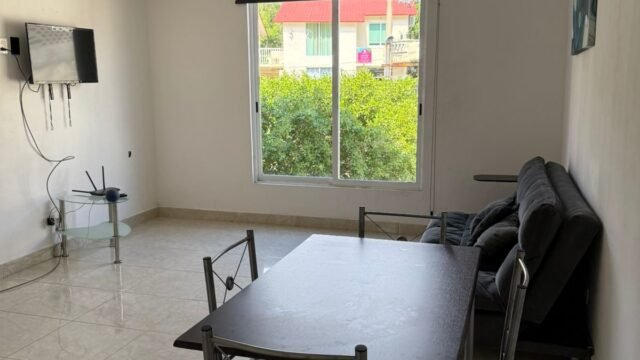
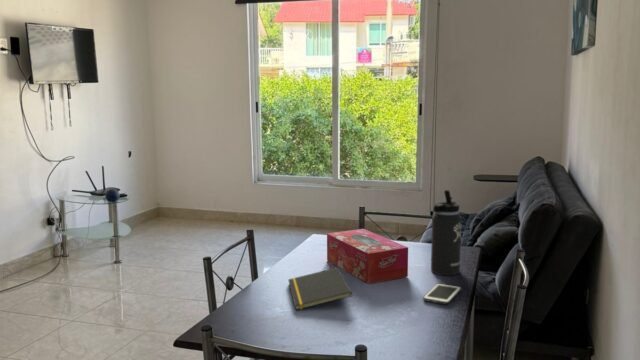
+ thermos bottle (444, 231)
+ cell phone (442, 293)
+ notepad (318, 287)
+ tissue box (365, 254)
